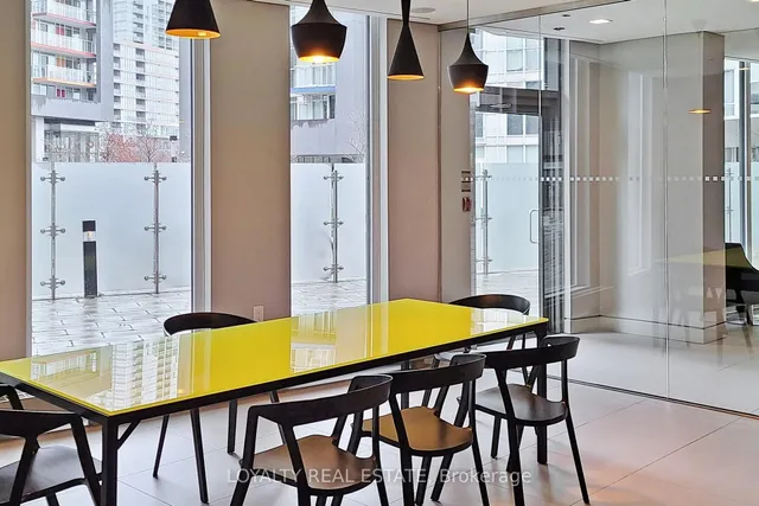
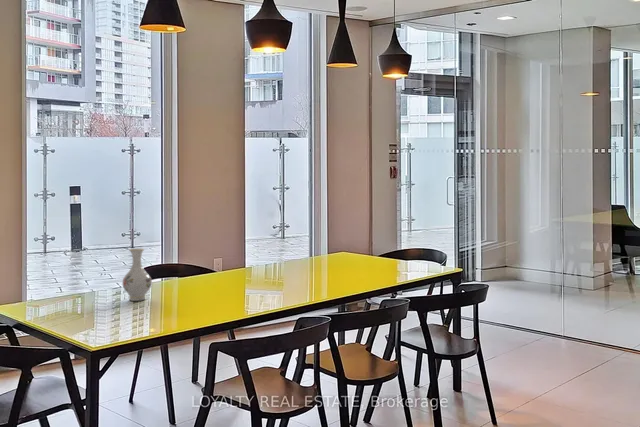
+ vase (137, 274)
